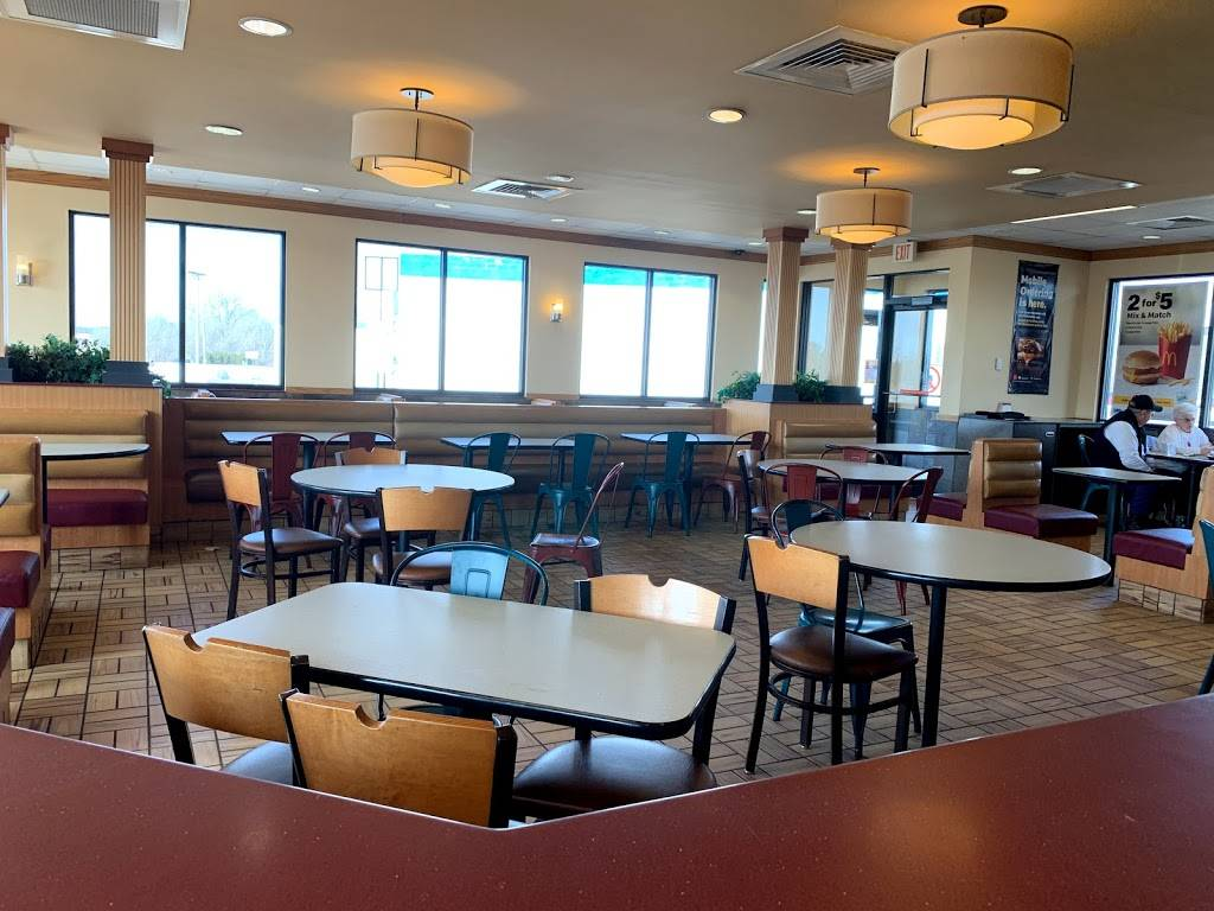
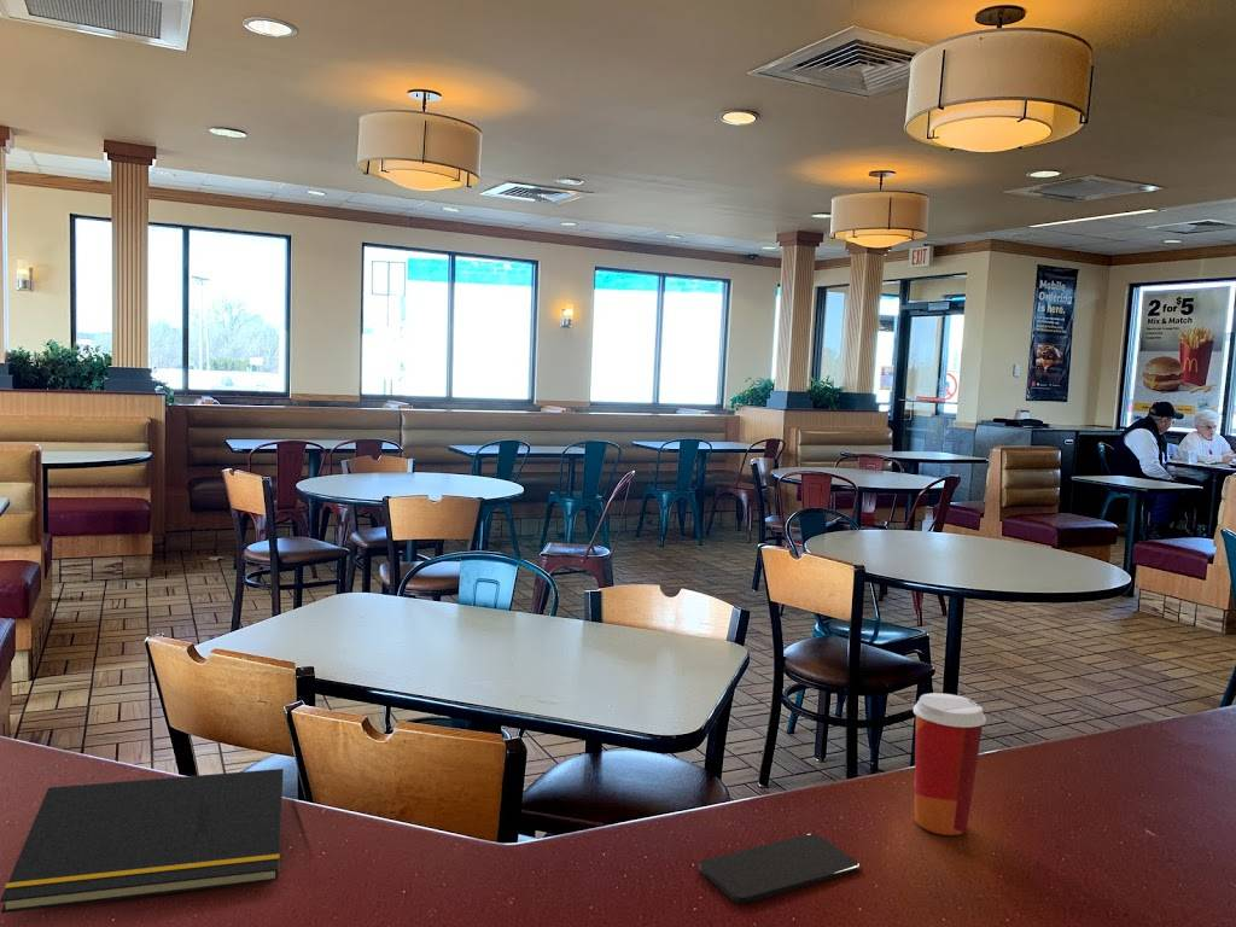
+ notepad (158, 832)
+ smartphone (779, 867)
+ paper cup (944, 763)
